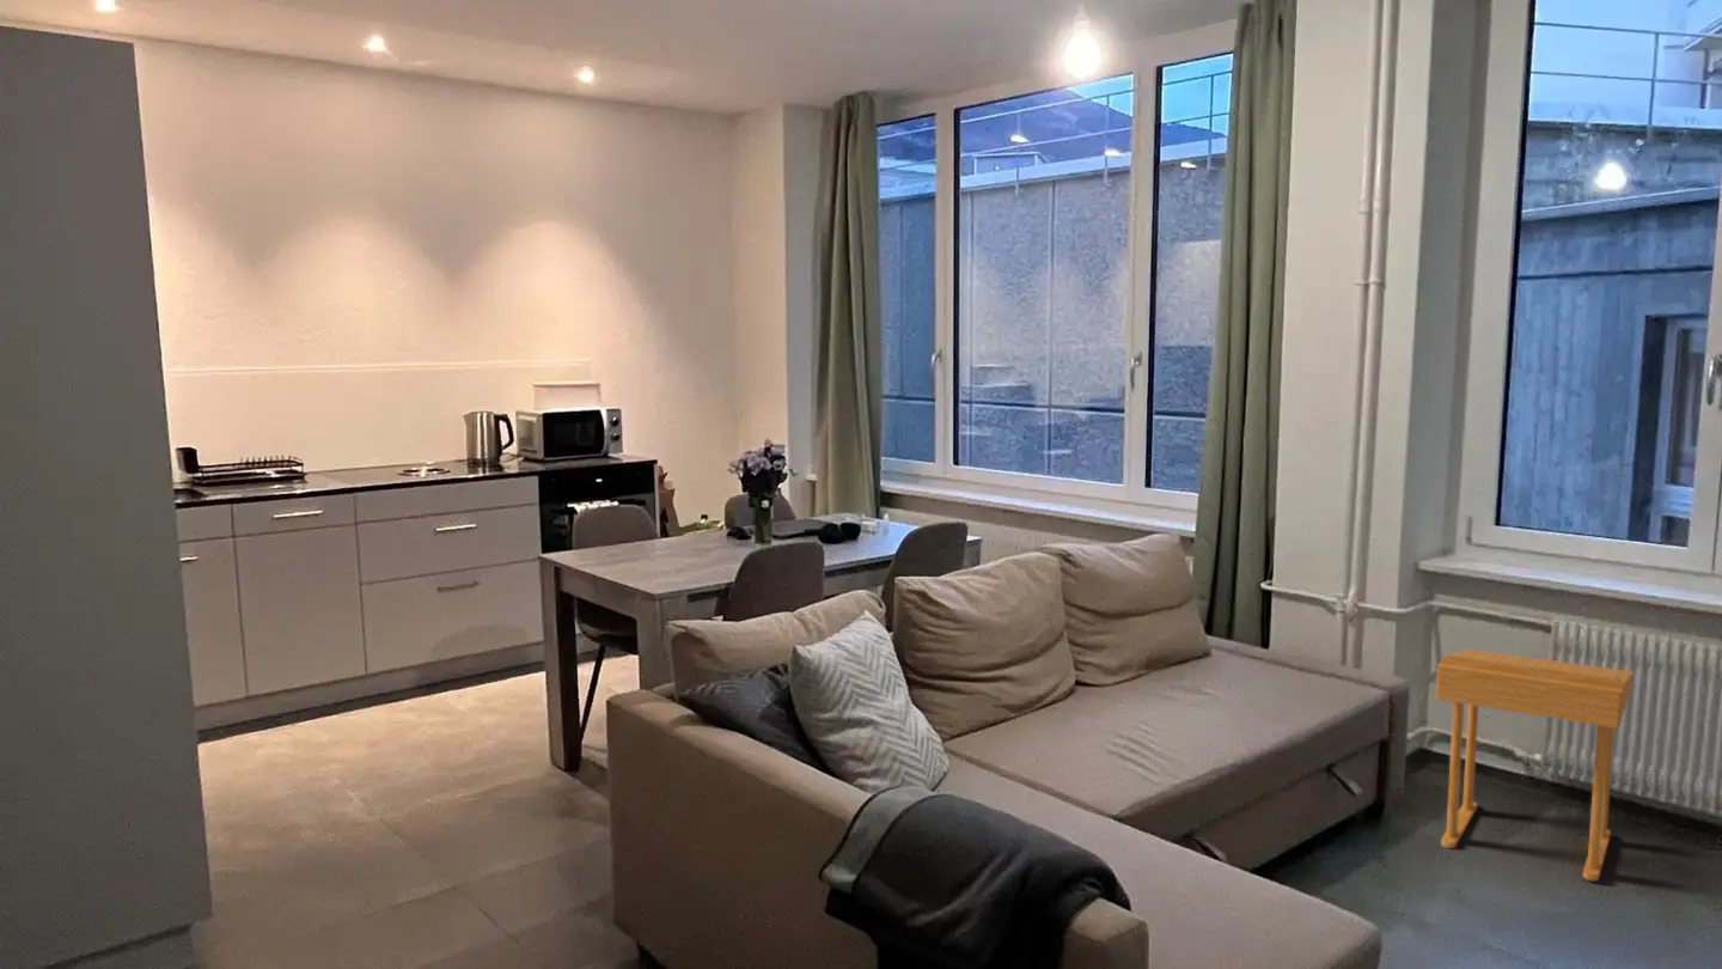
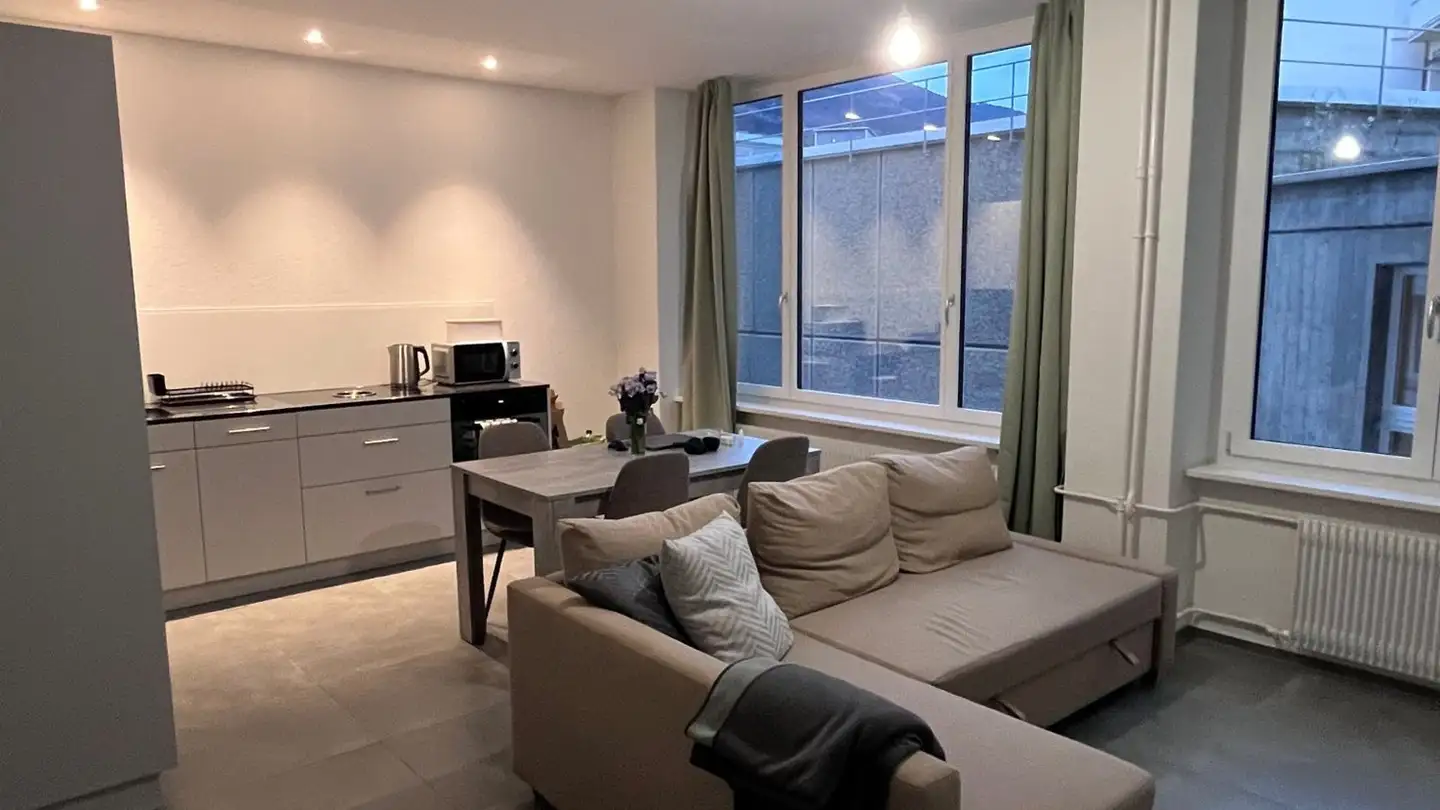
- side table (1539, 715)
